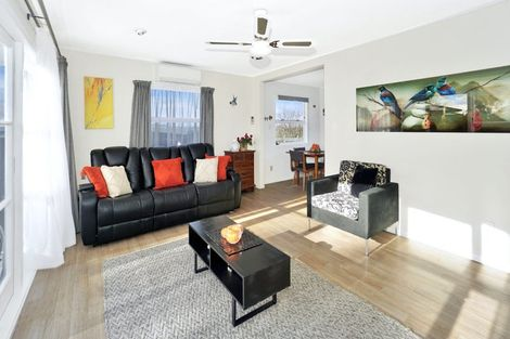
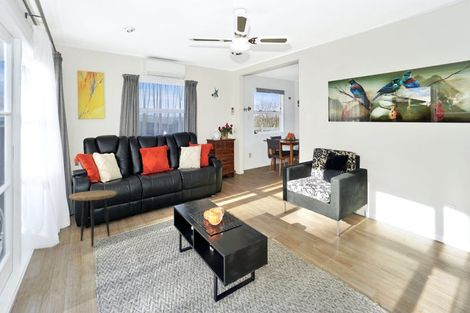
+ side table (93, 217)
